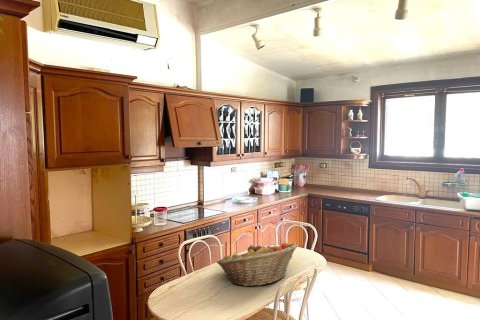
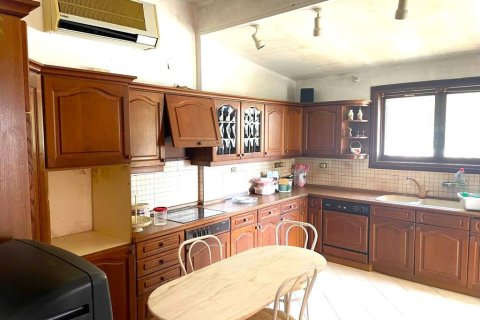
- fruit basket (258, 259)
